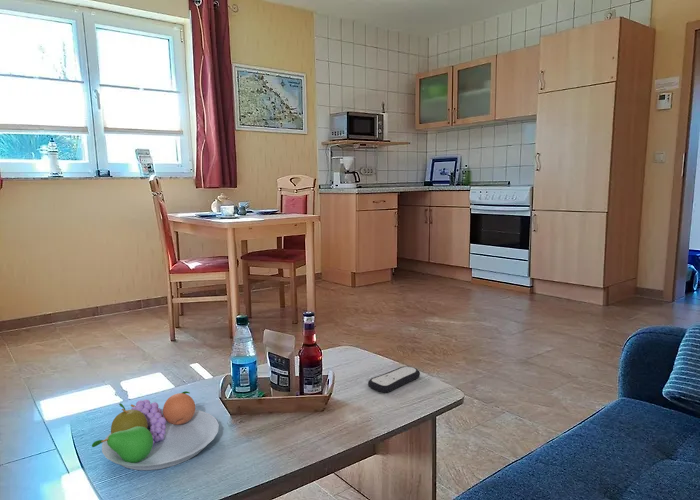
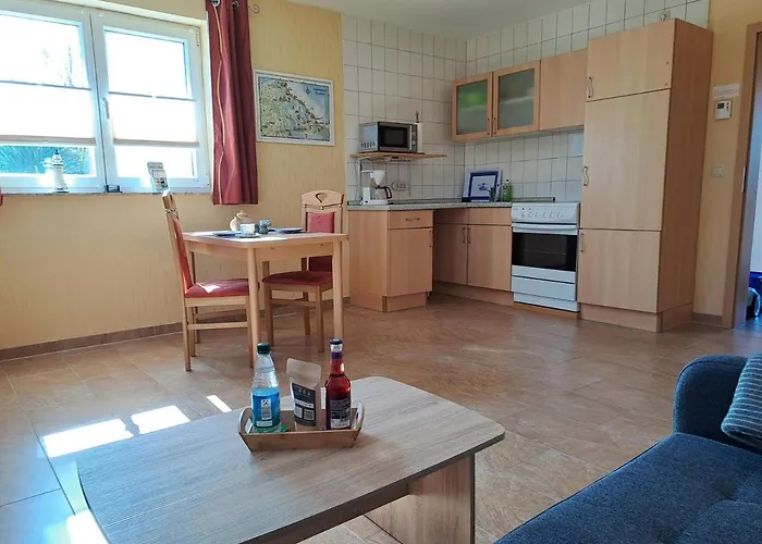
- remote control (395, 378)
- fruit bowl (156, 425)
